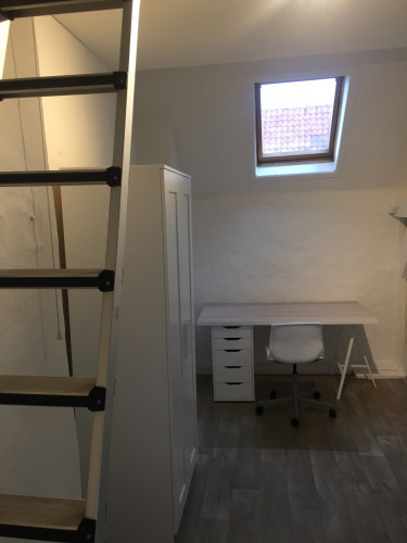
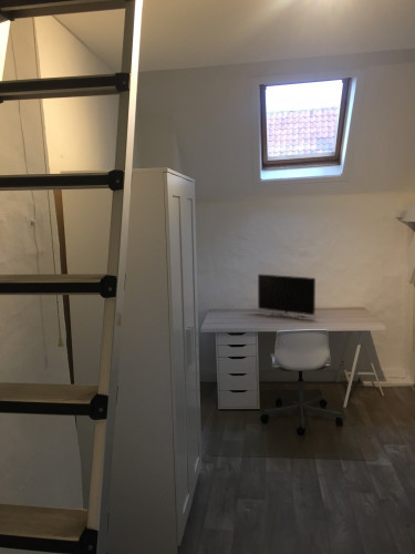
+ monitor (286, 296)
